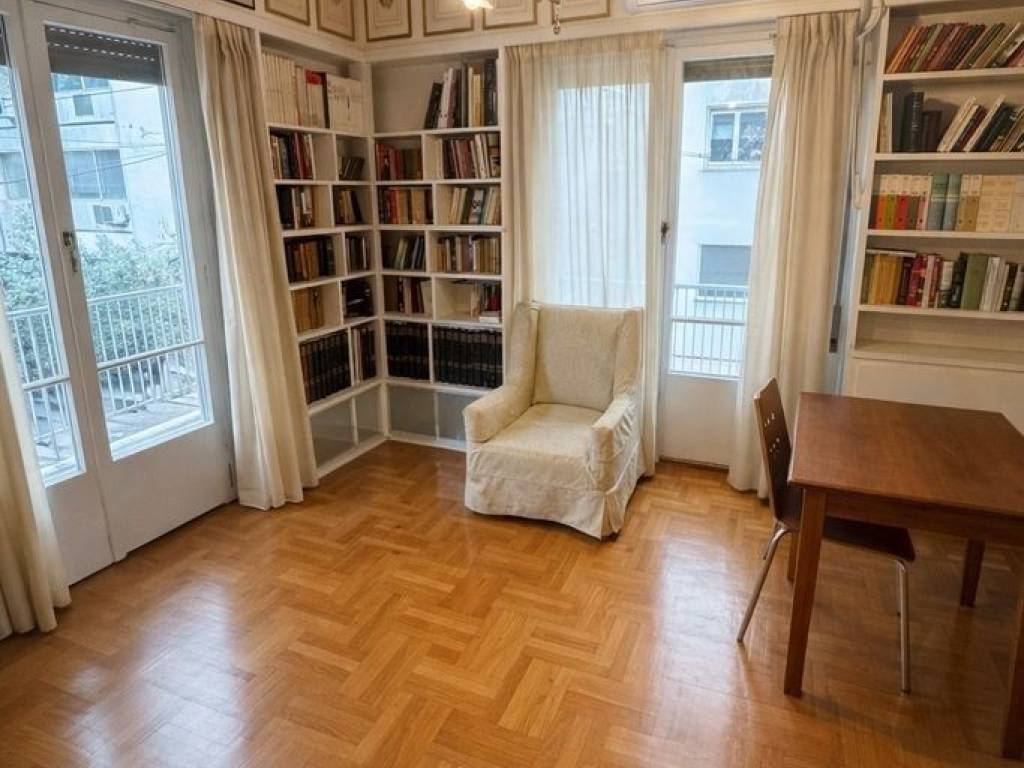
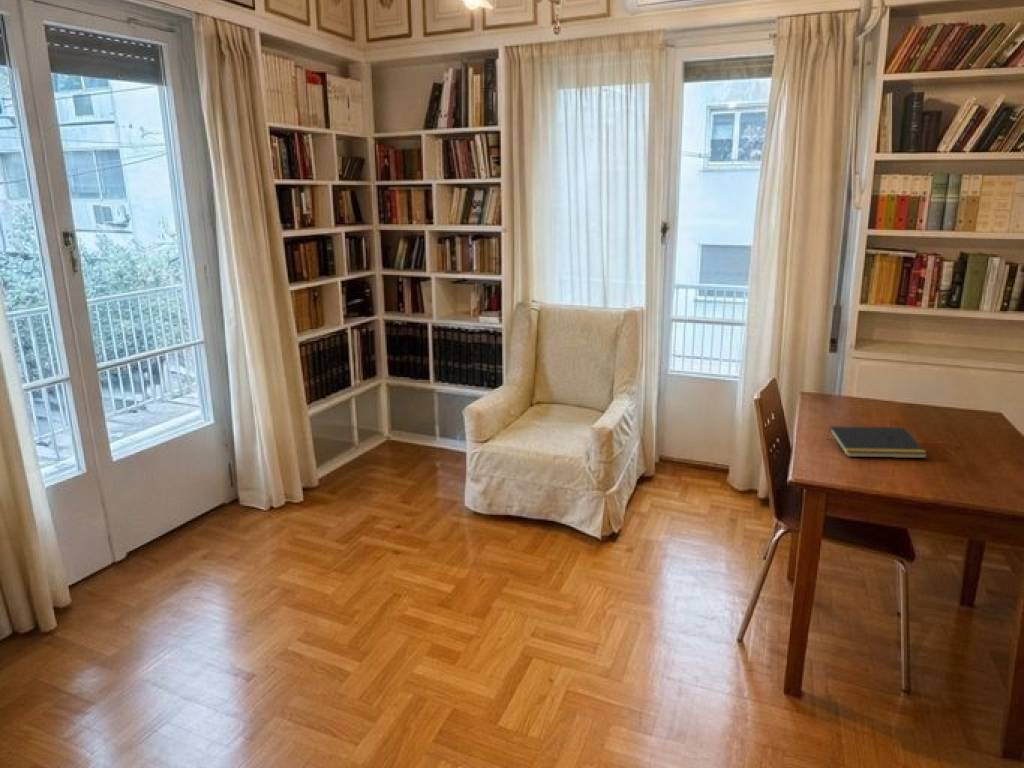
+ notepad (876, 441)
